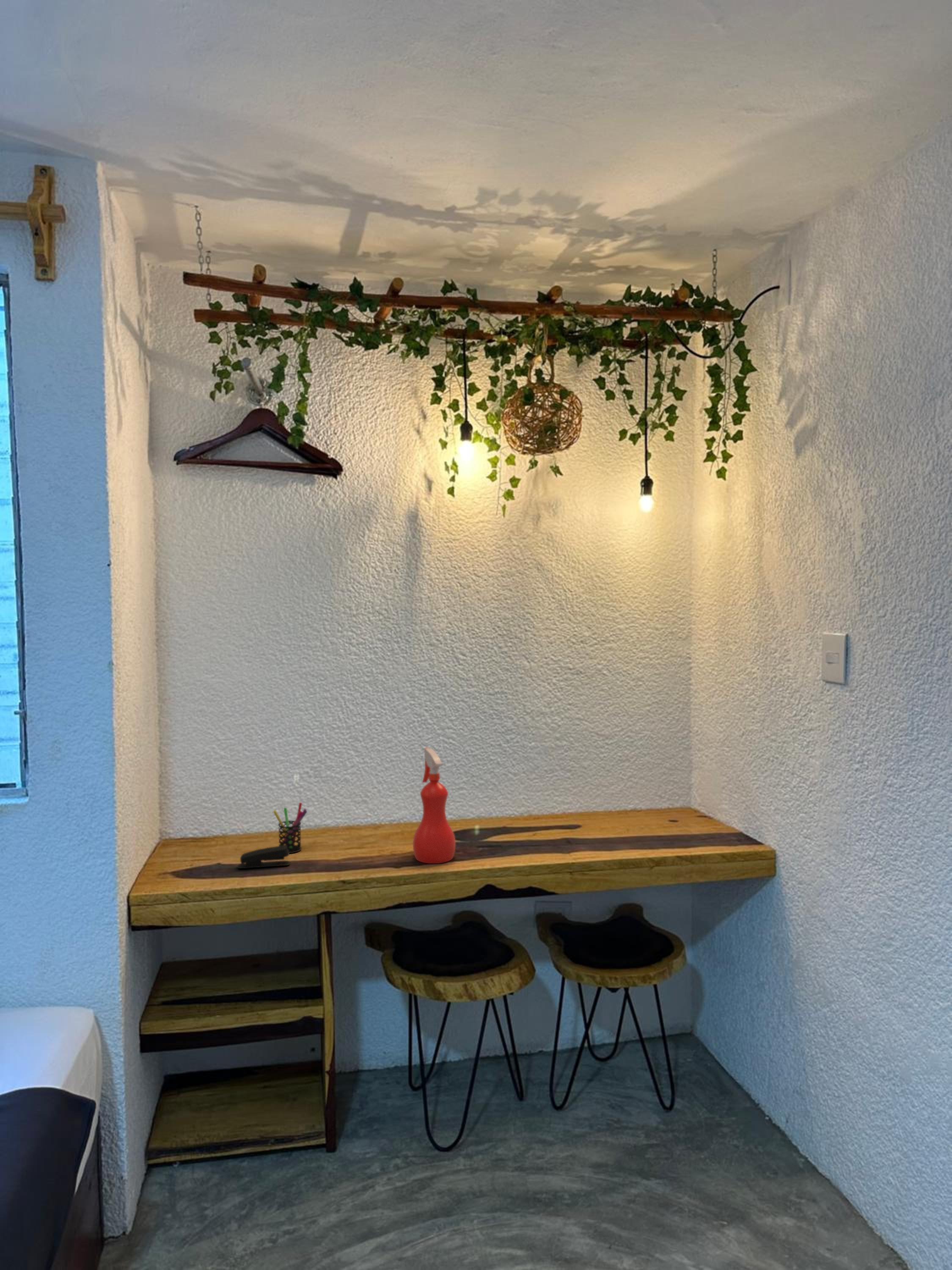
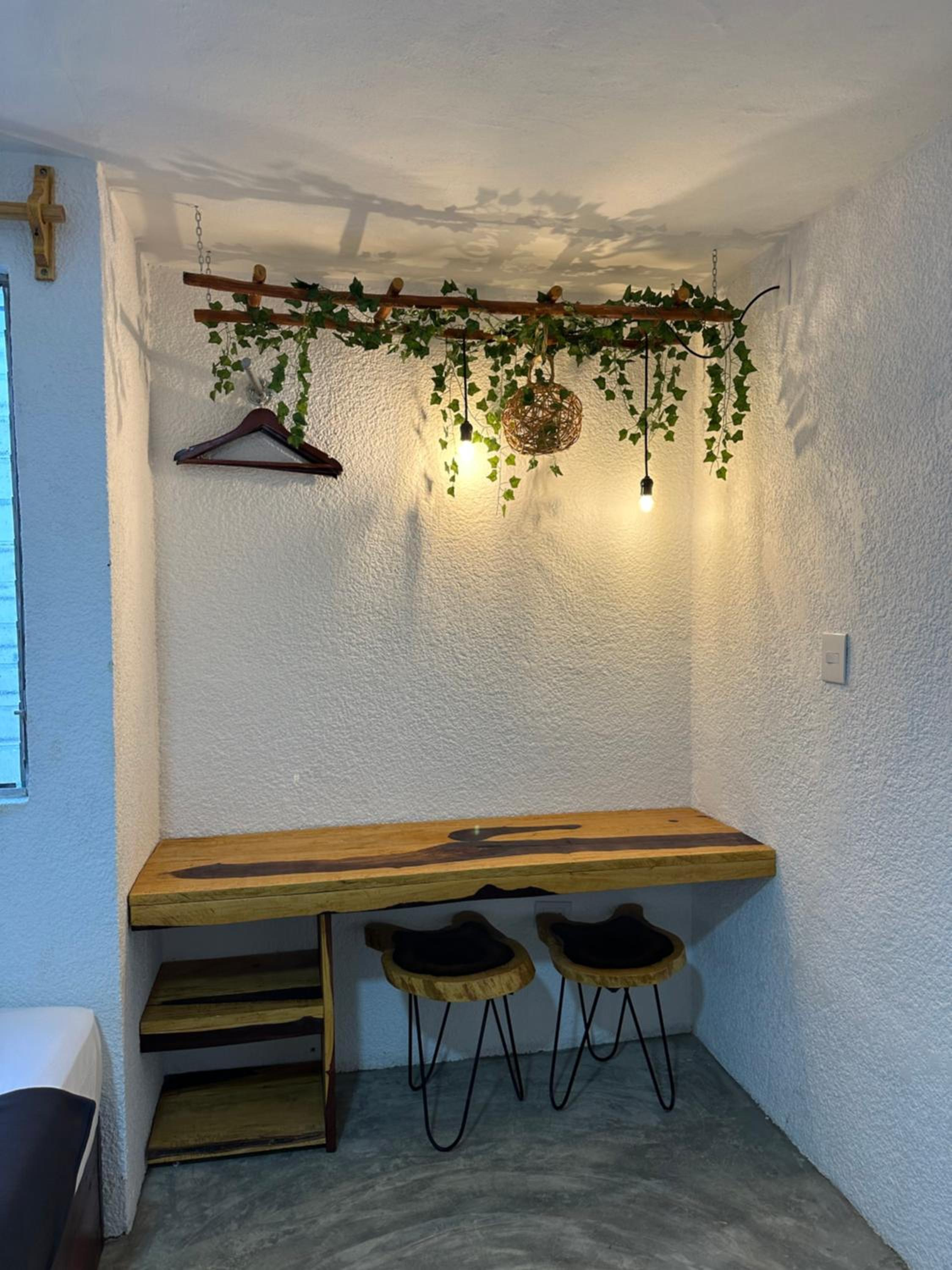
- pen holder (290, 826)
- stapler (264, 856)
- spray bottle (432, 803)
